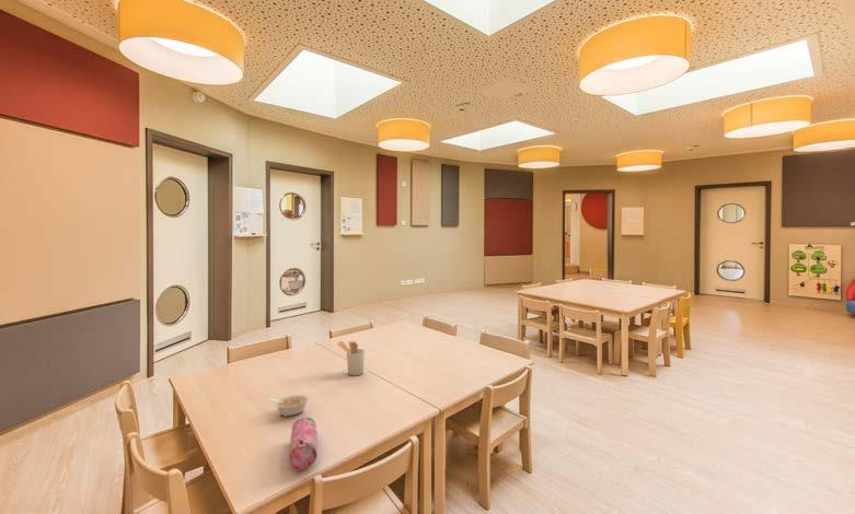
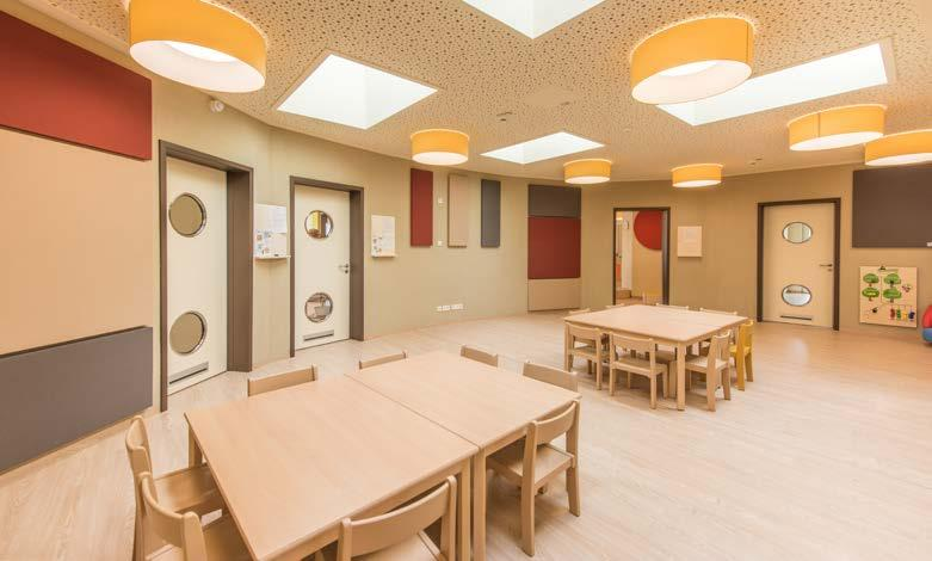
- pencil case (303, 441)
- utensil holder (350, 357)
- legume (290, 405)
